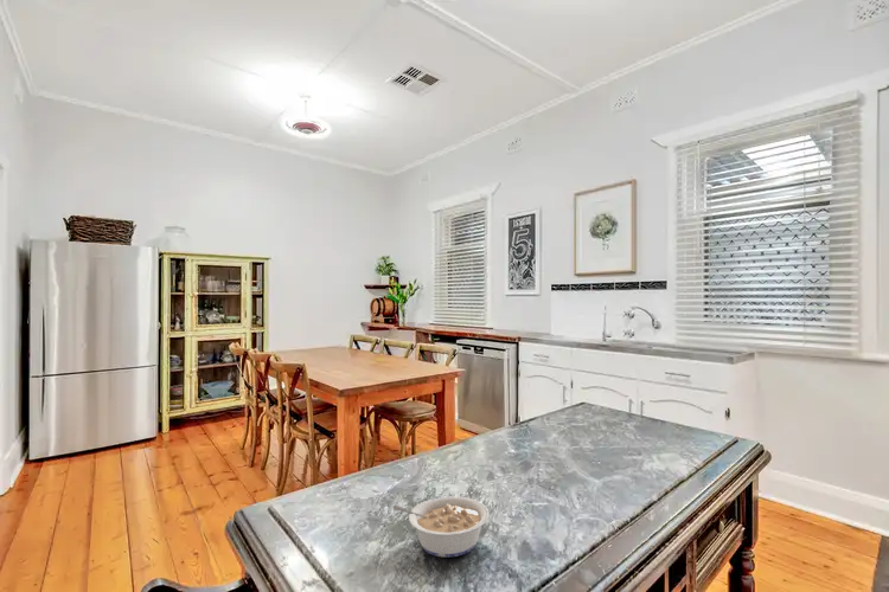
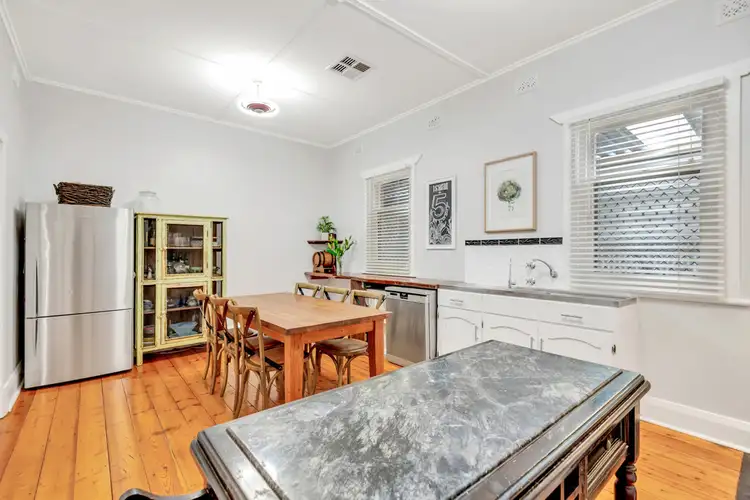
- legume (446, 526)
